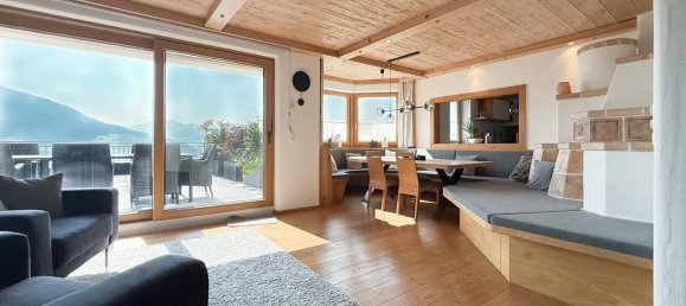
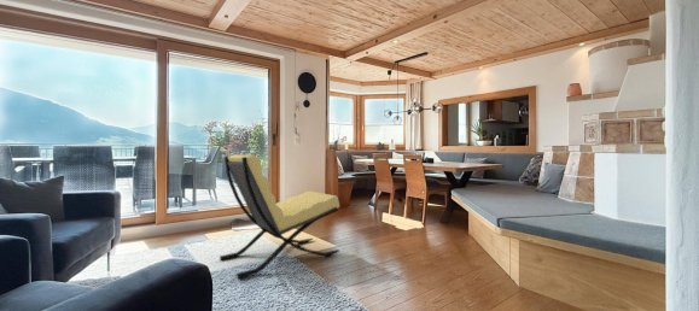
+ lounge chair (281, 205)
